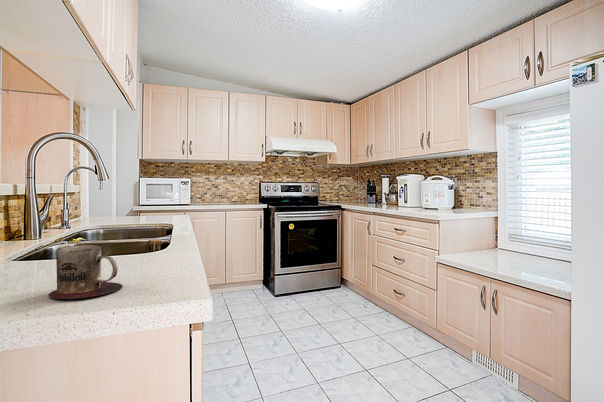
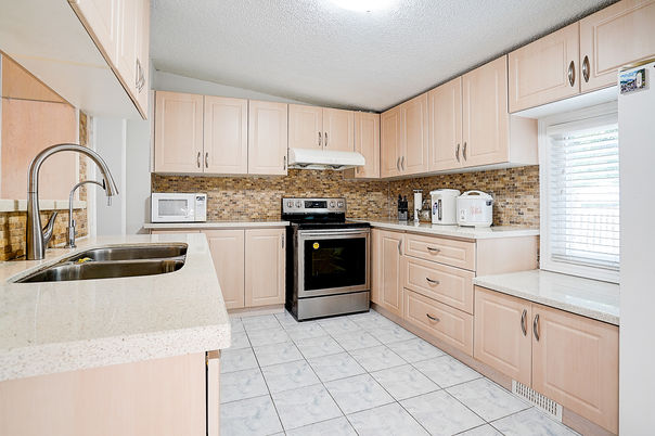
- mug (87, 268)
